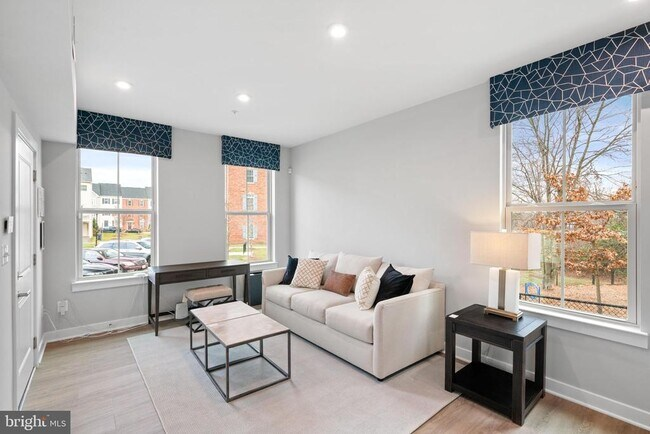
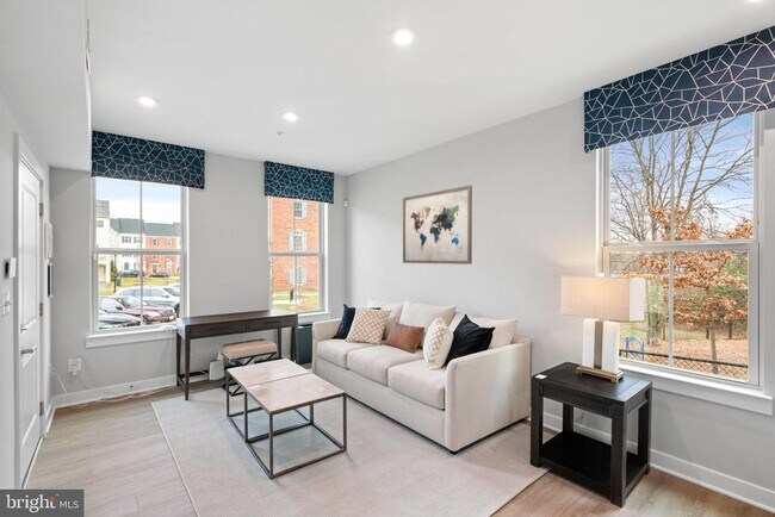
+ wall art (434, 228)
